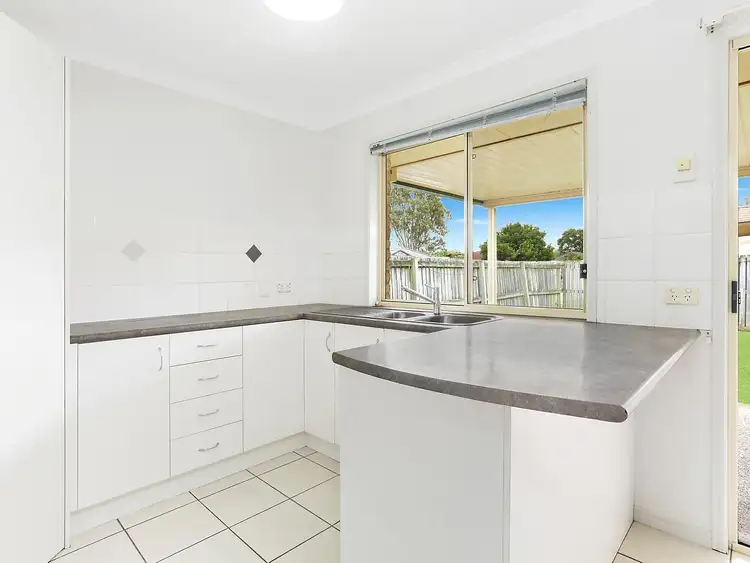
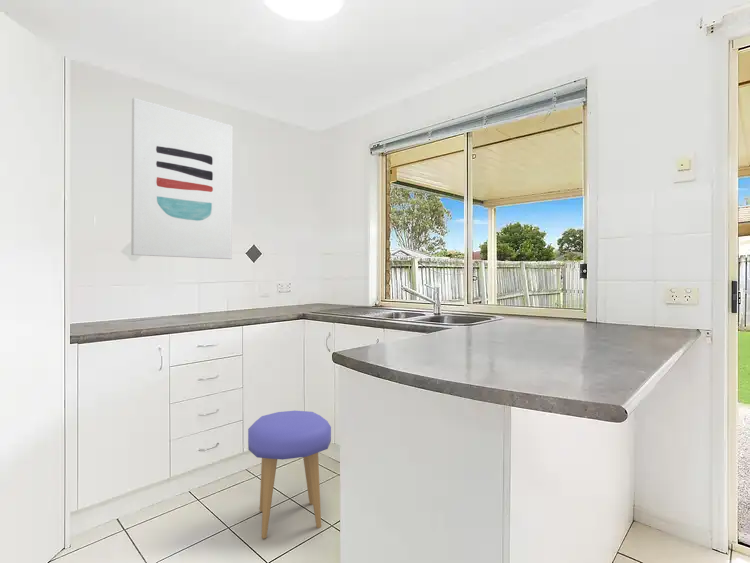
+ stool (289, 458)
+ wall art (185, 185)
